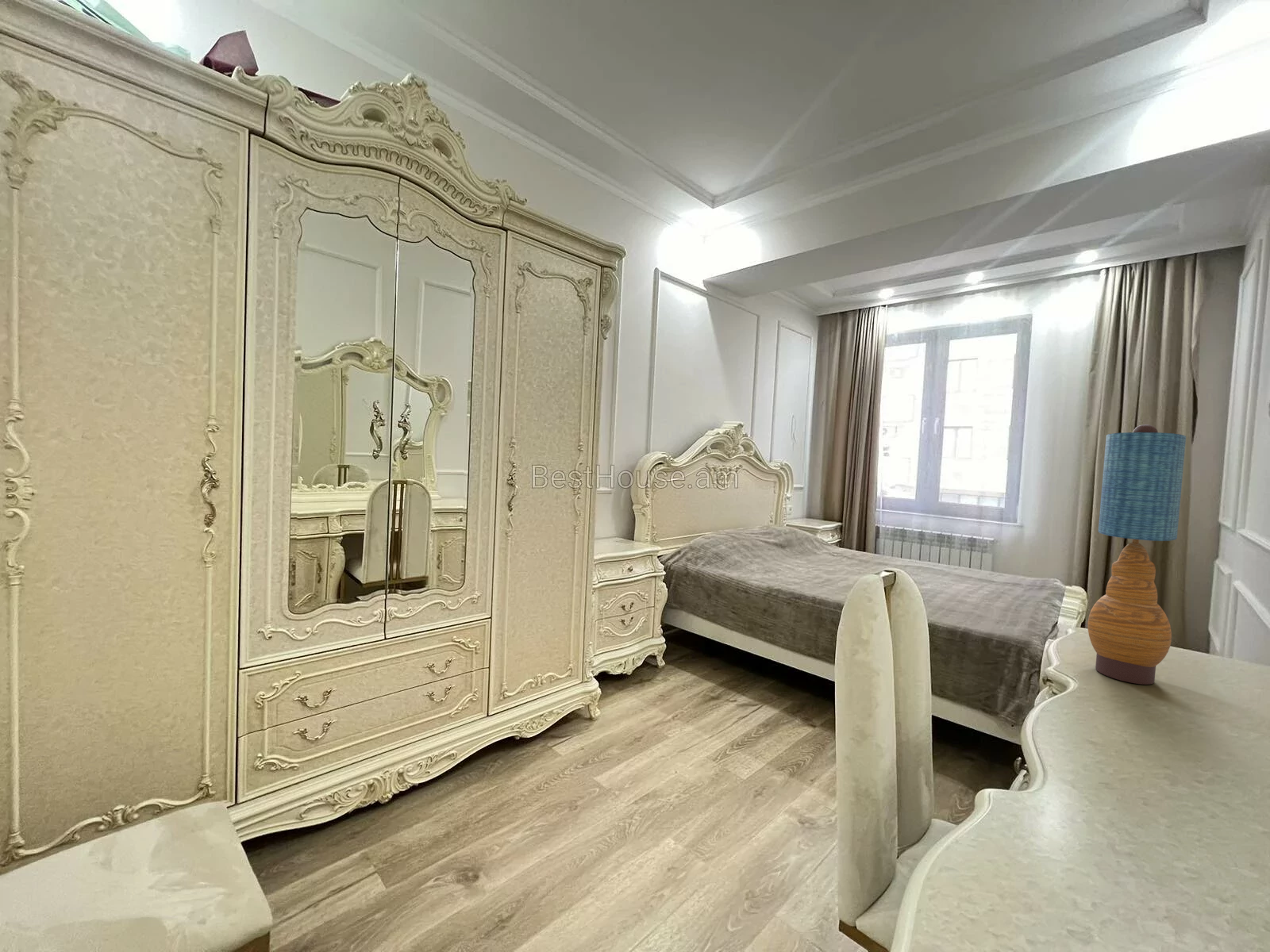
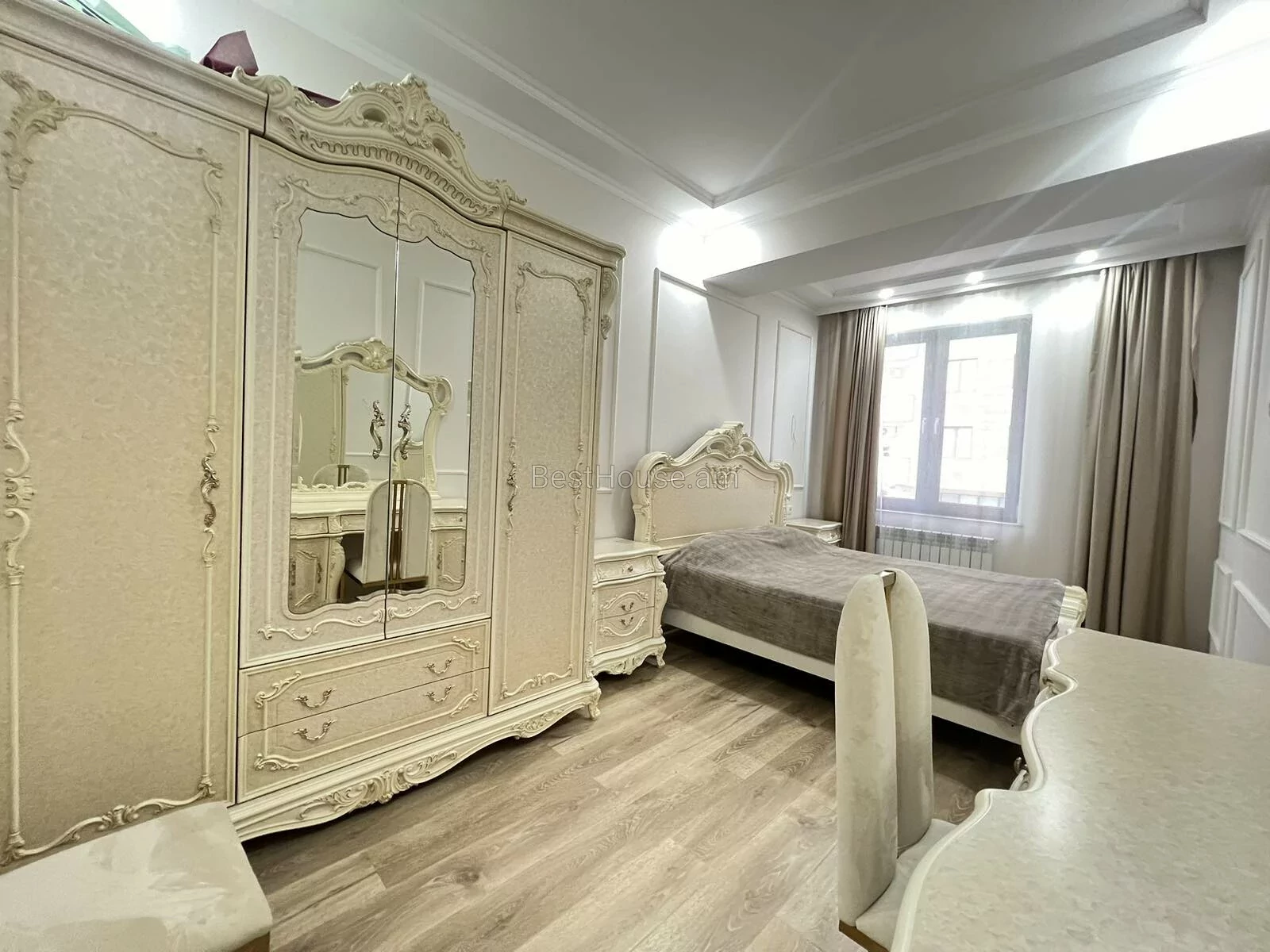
- table lamp (1134, 550)
